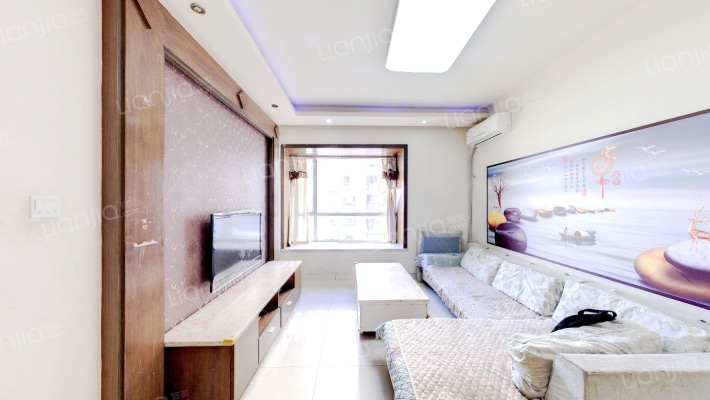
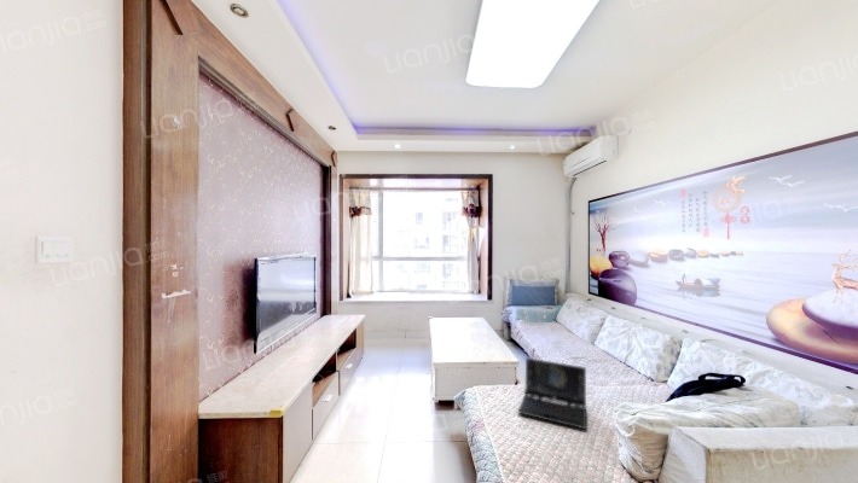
+ laptop (552, 390)
